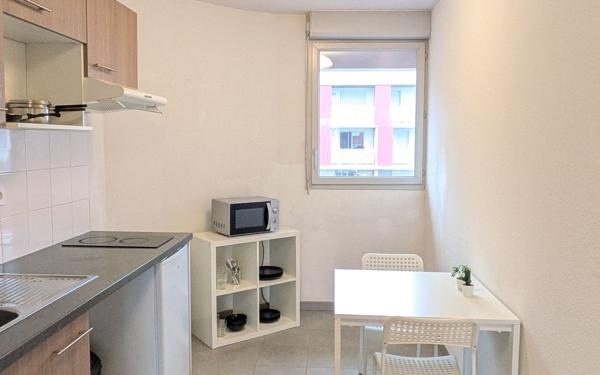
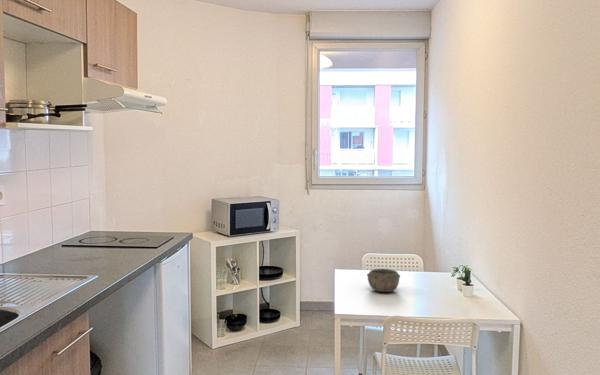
+ bowl (383, 280)
